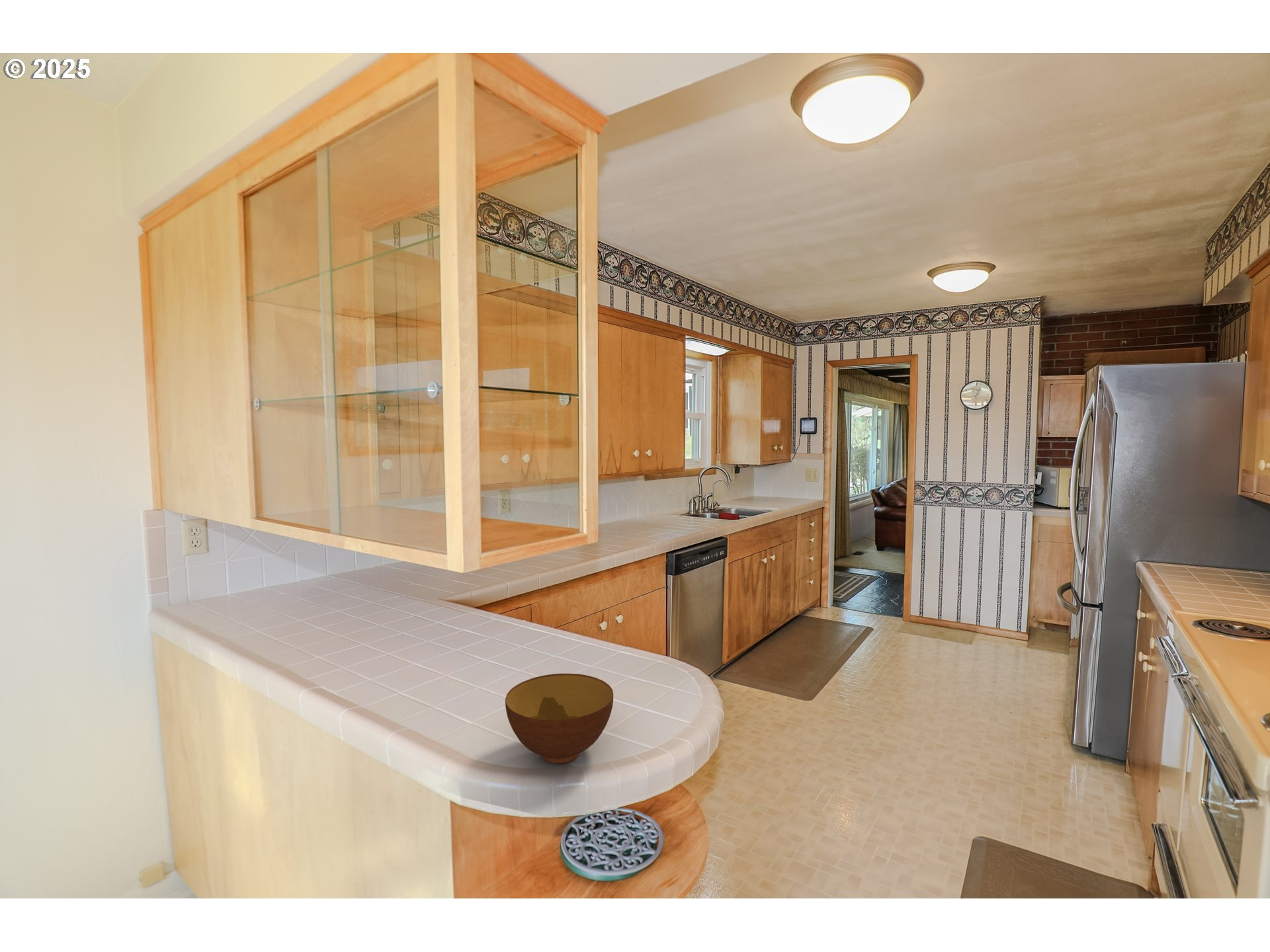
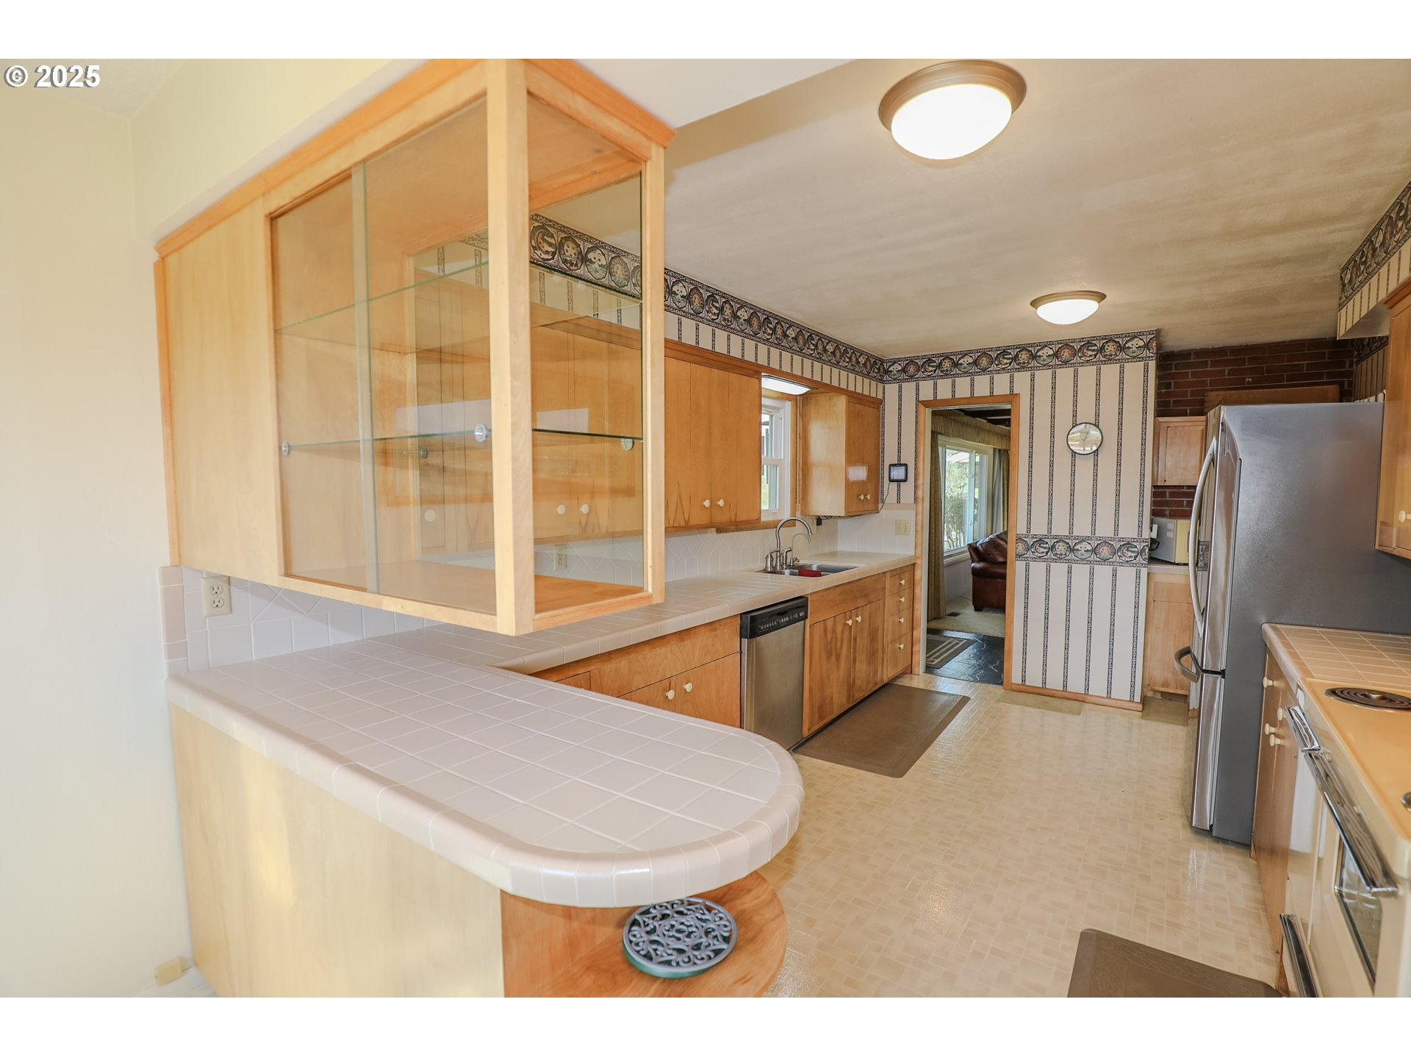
- bowl (560, 724)
